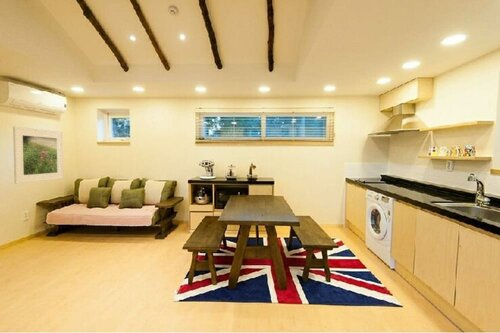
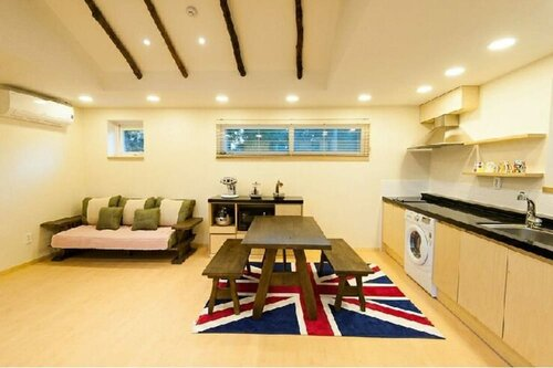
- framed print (41, 155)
